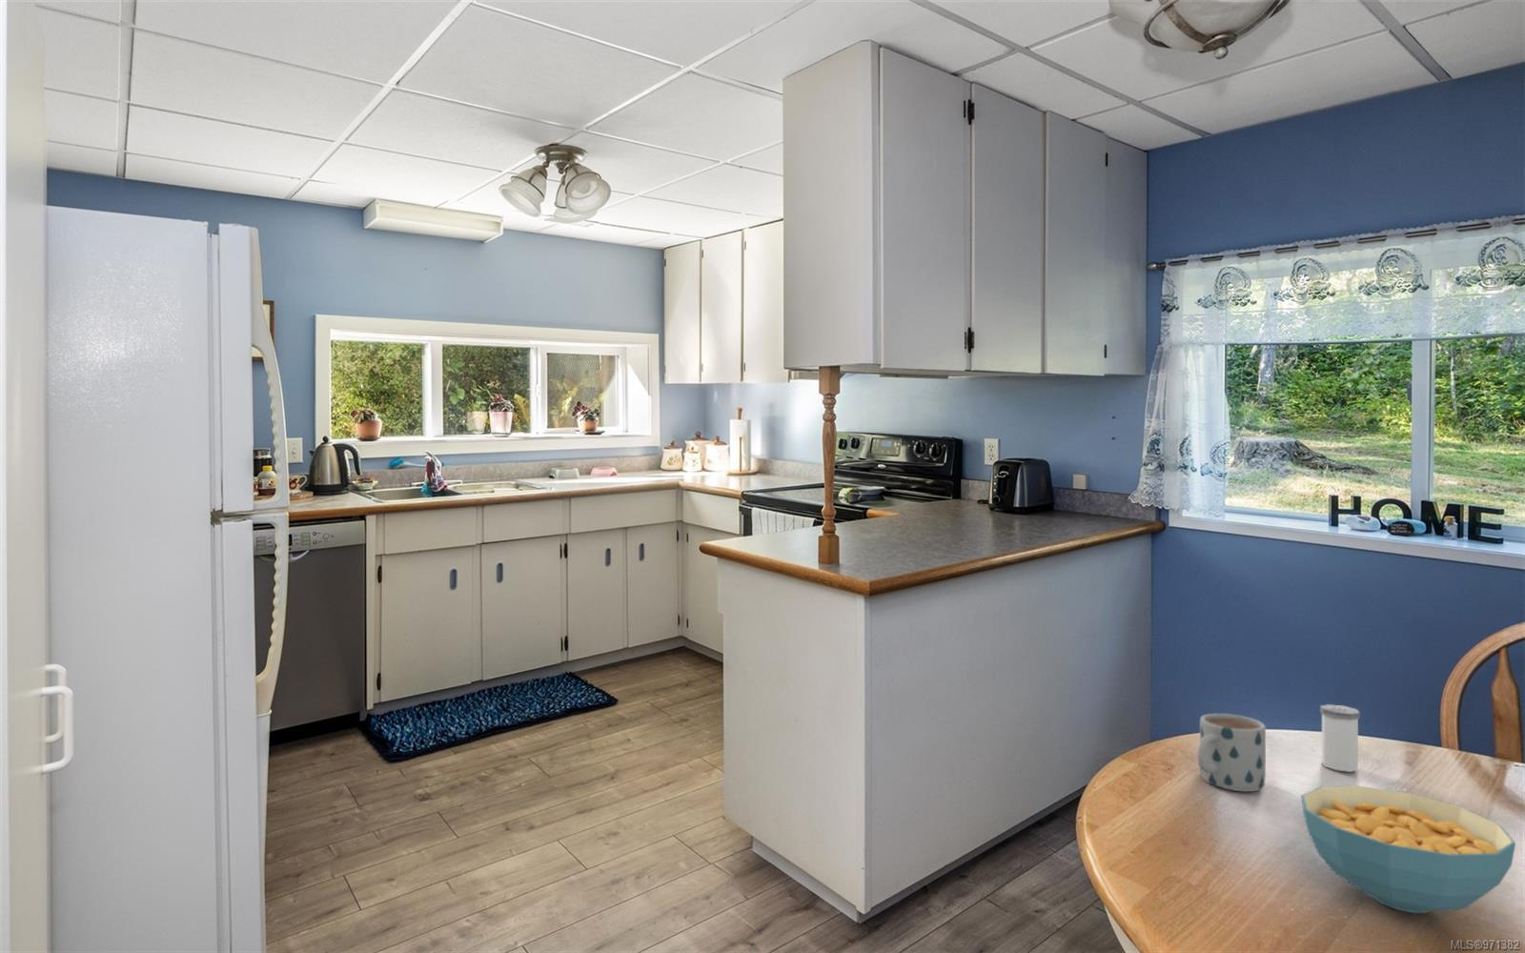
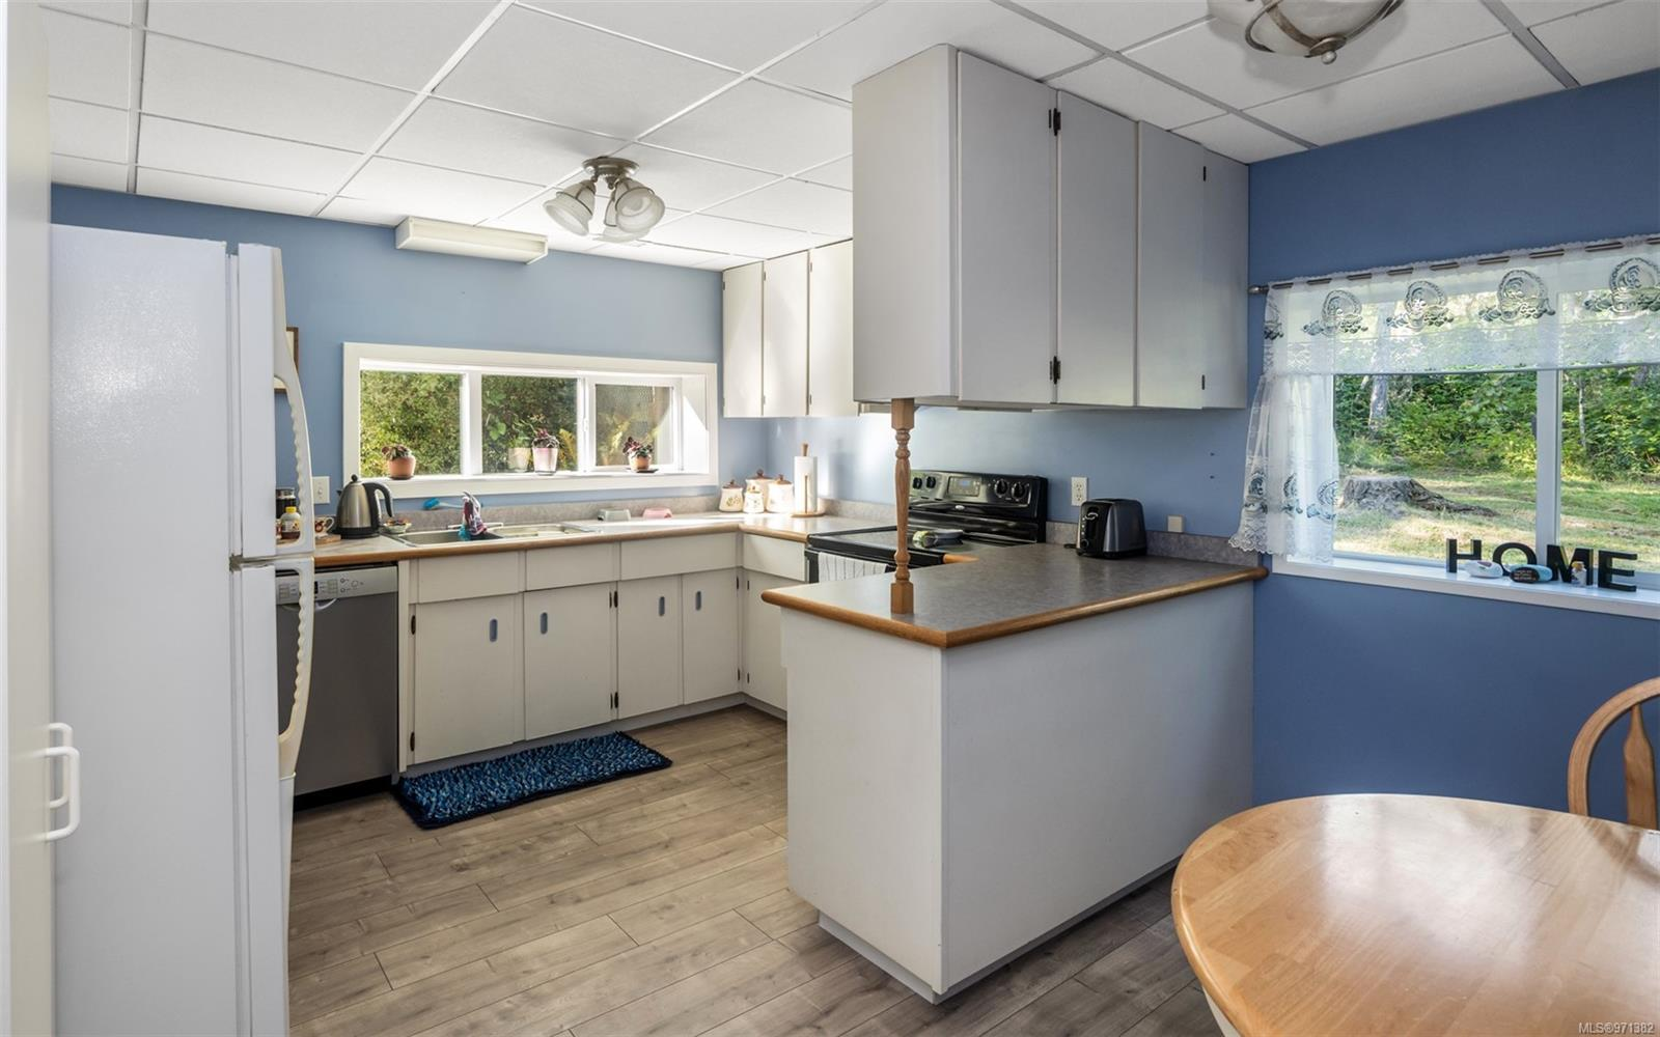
- cereal bowl (1400, 857)
- salt shaker (1339, 738)
- mug (1225, 753)
